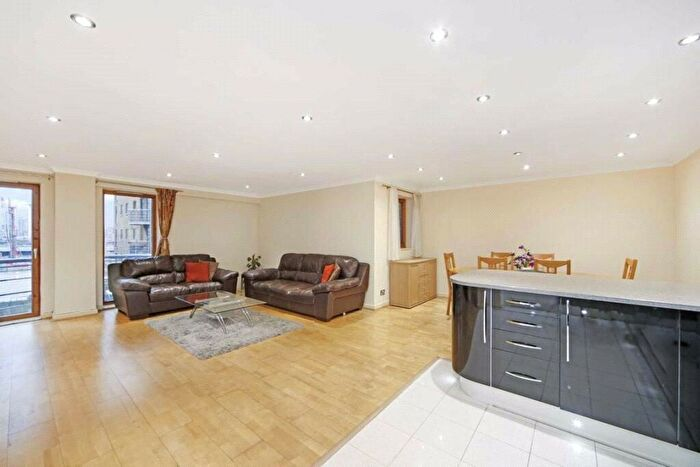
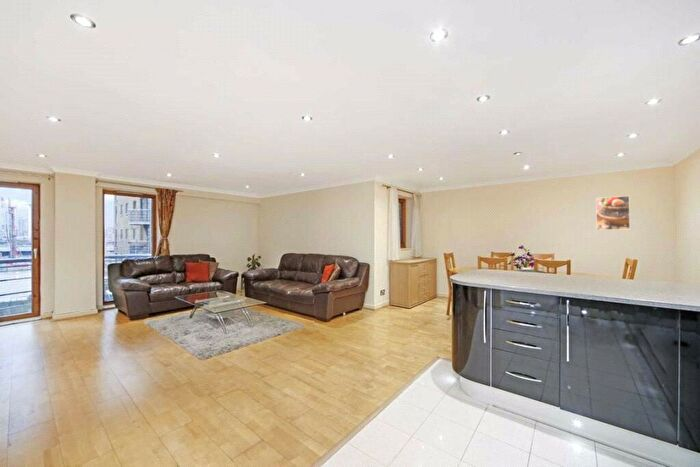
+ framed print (612, 213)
